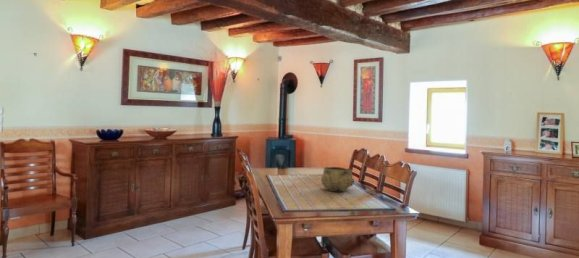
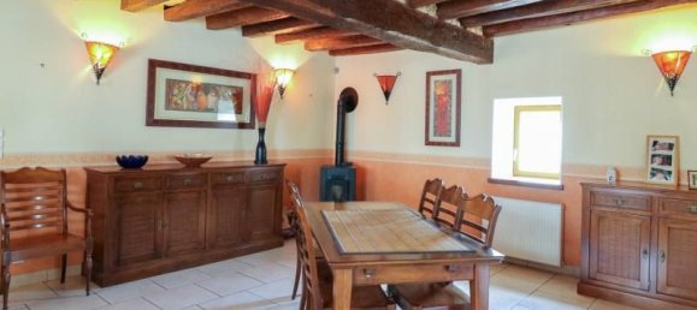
- decorative bowl (336, 179)
